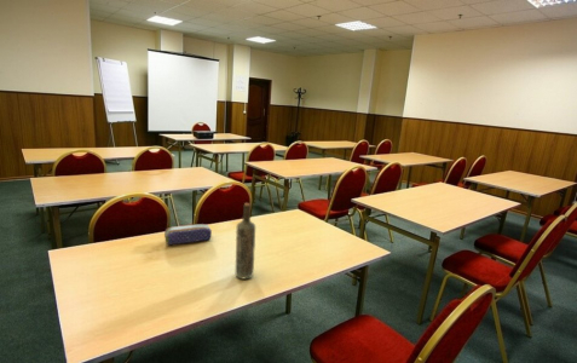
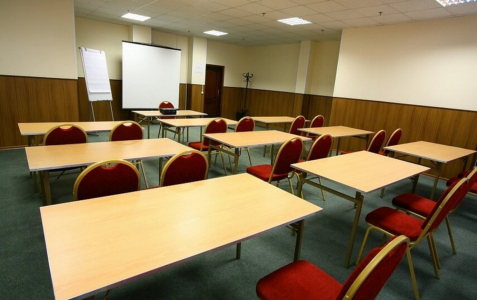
- bottle (246, 240)
- pencil case (187, 234)
